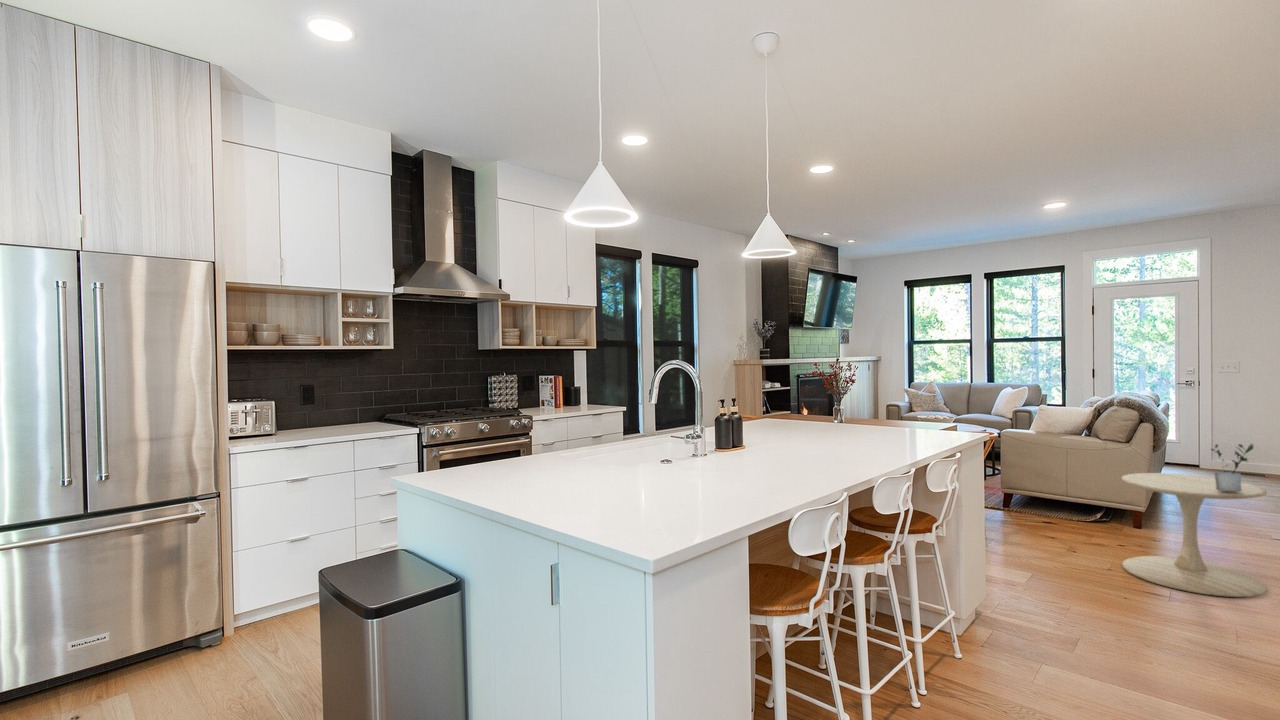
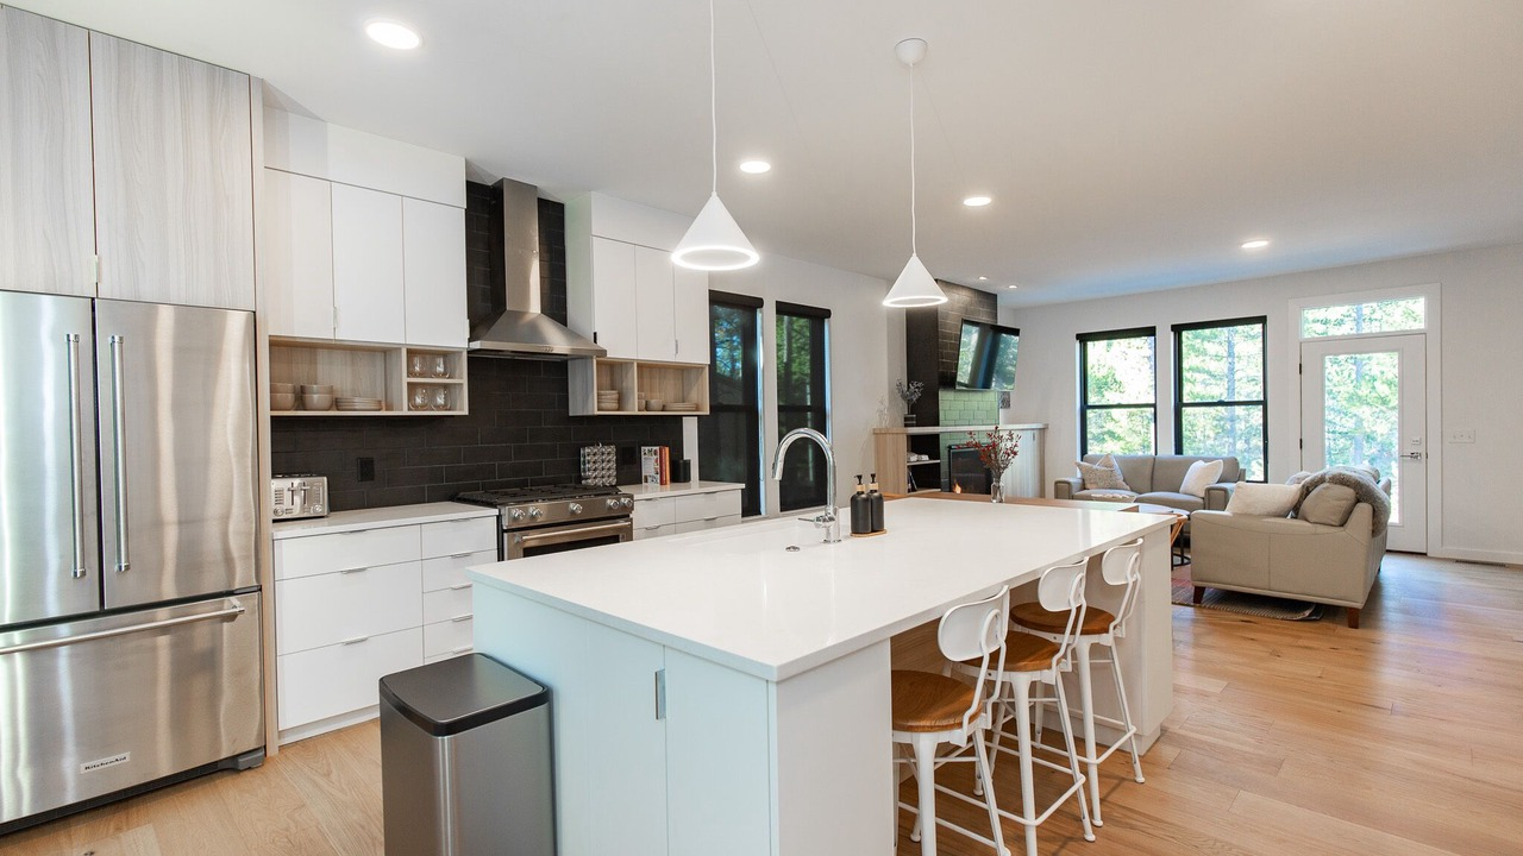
- potted plant (1235, 467)
- side table (1190, 529)
